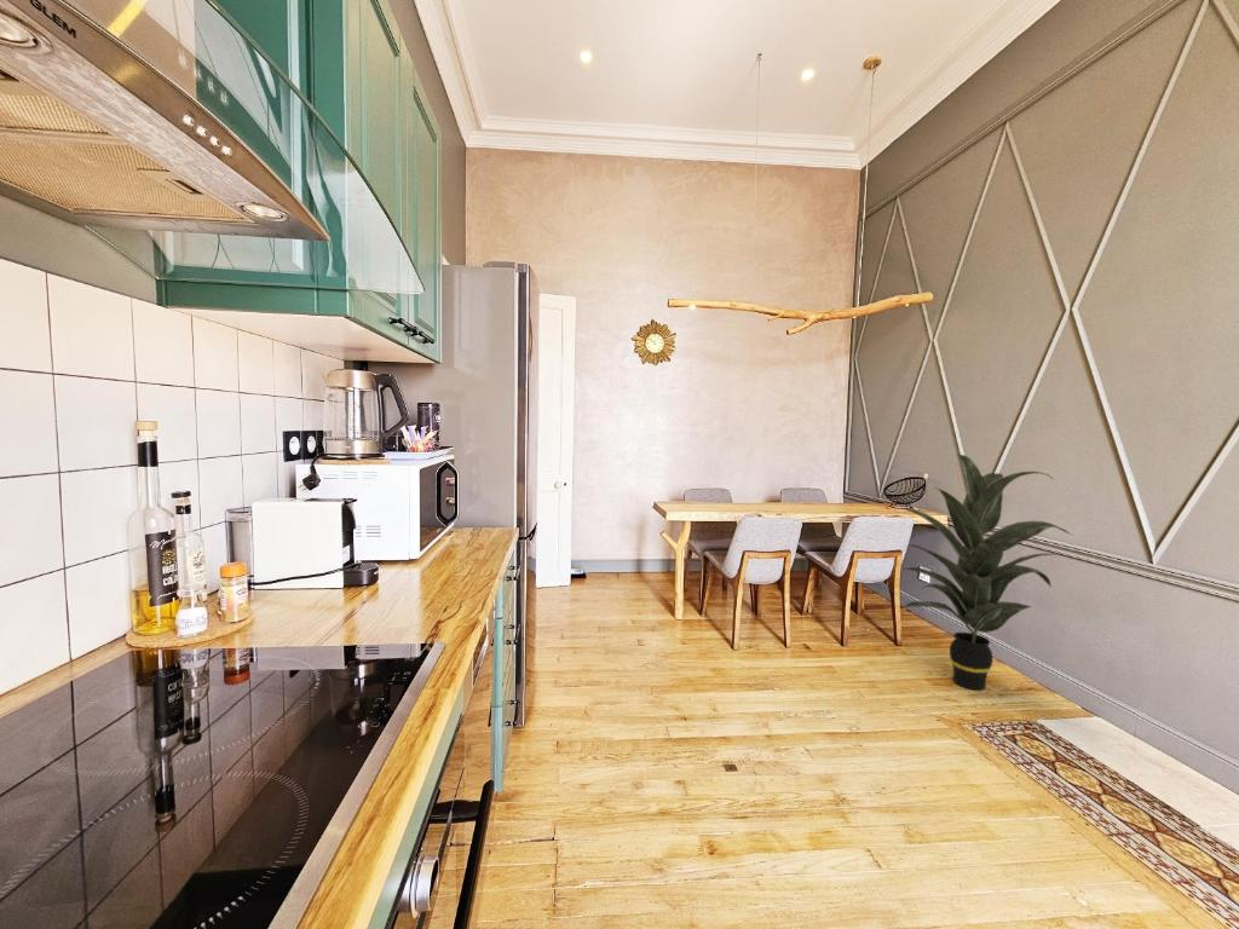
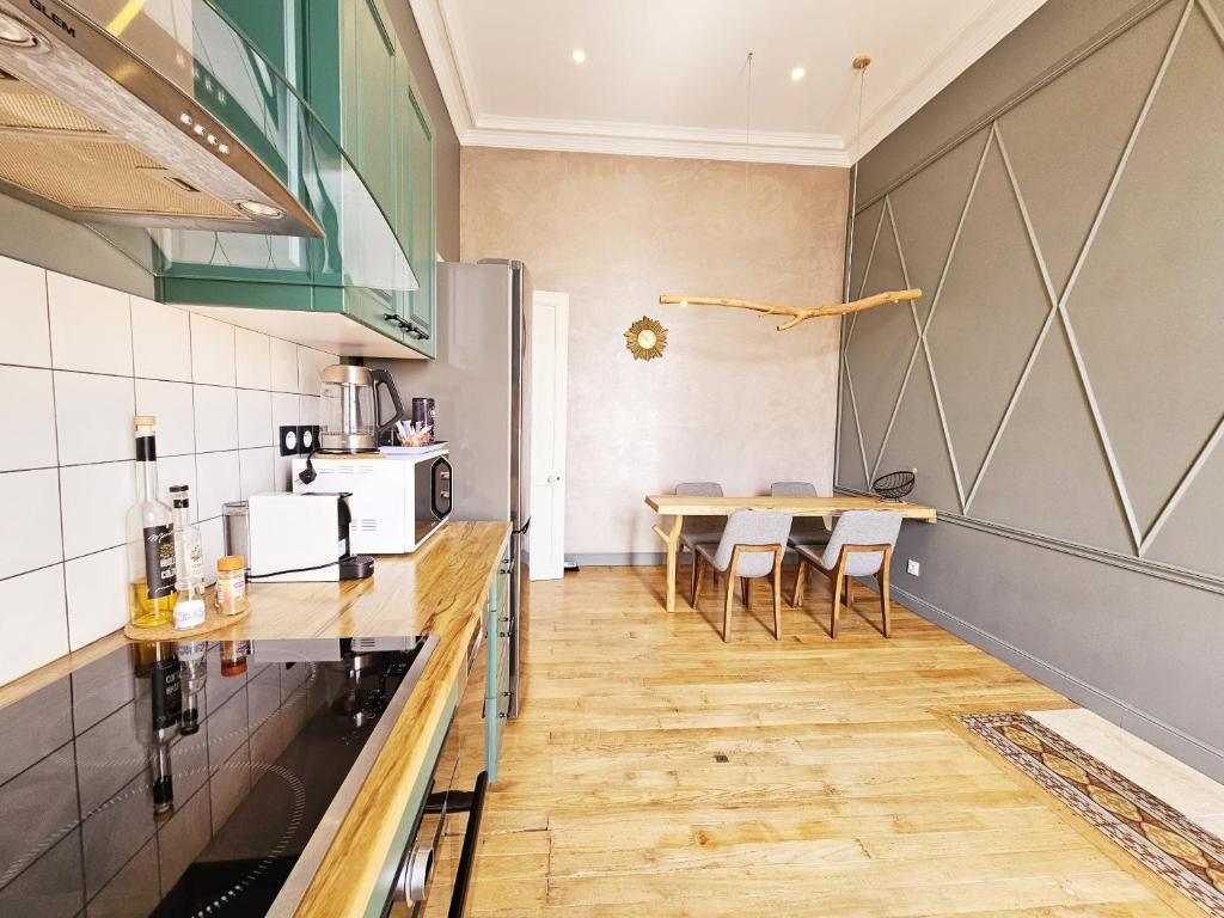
- indoor plant (974, 569)
